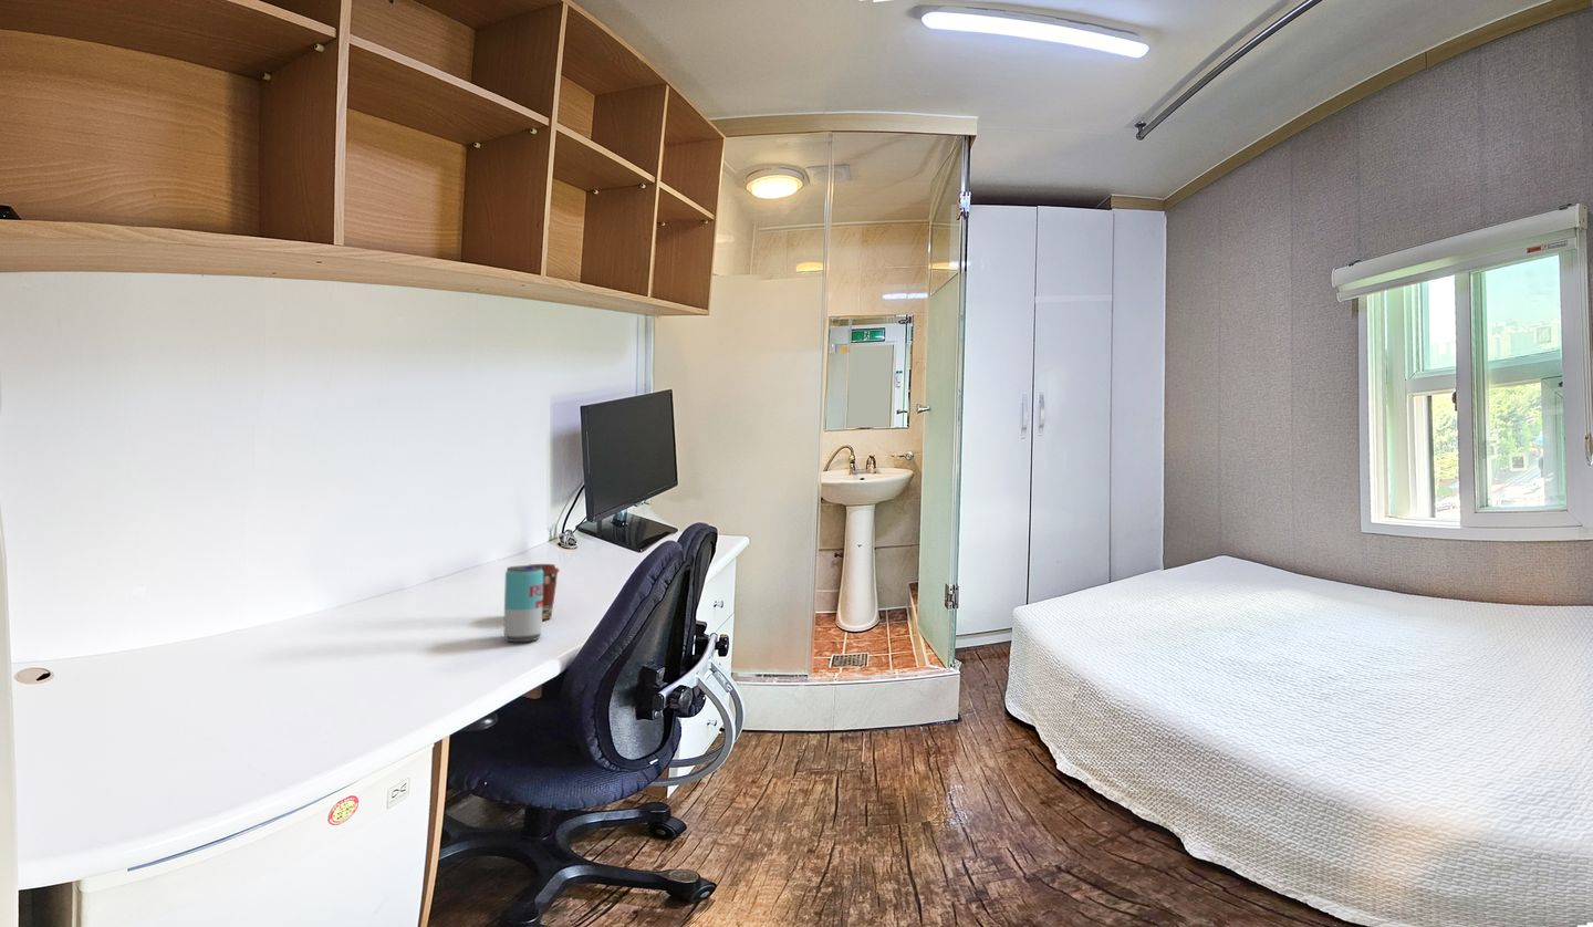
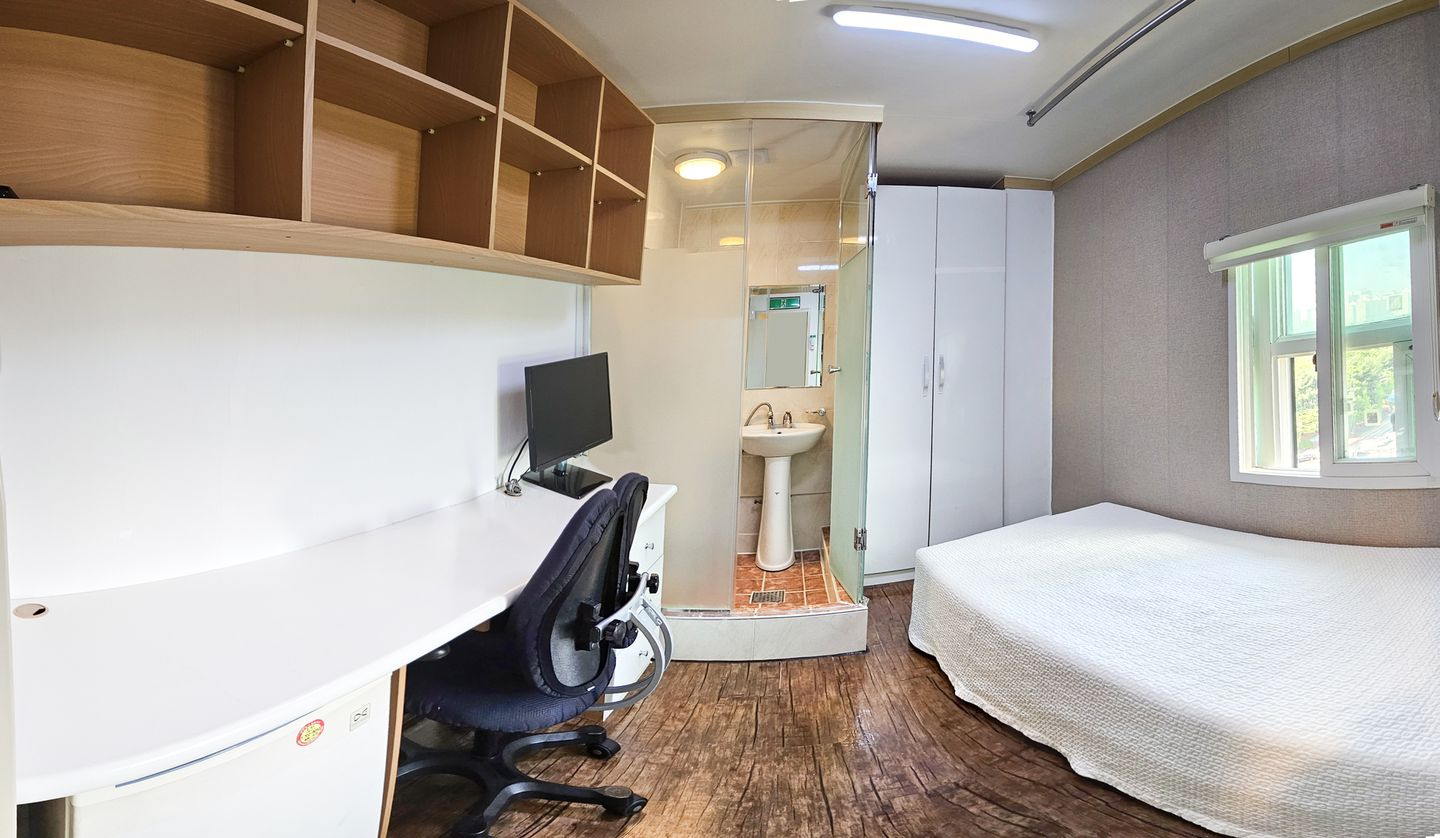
- beverage can (523, 602)
- coffee cup (543, 591)
